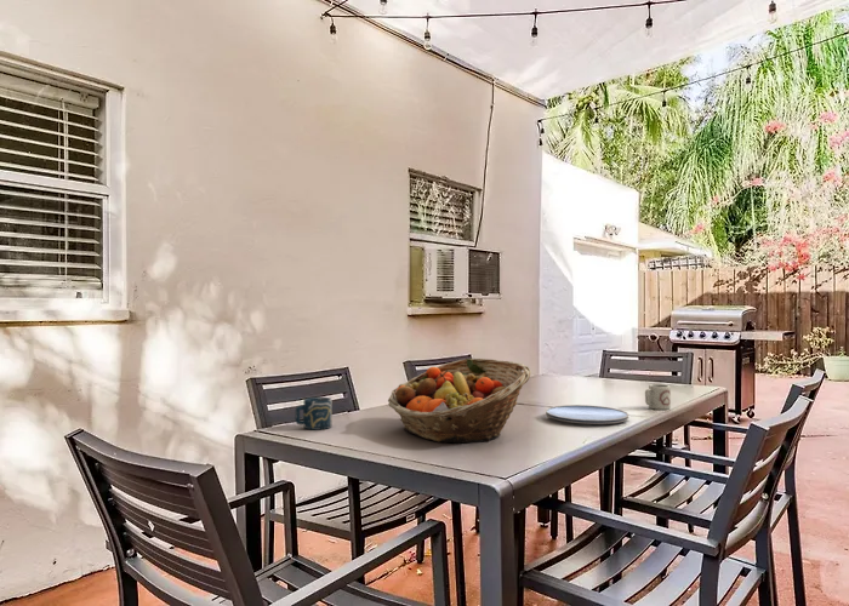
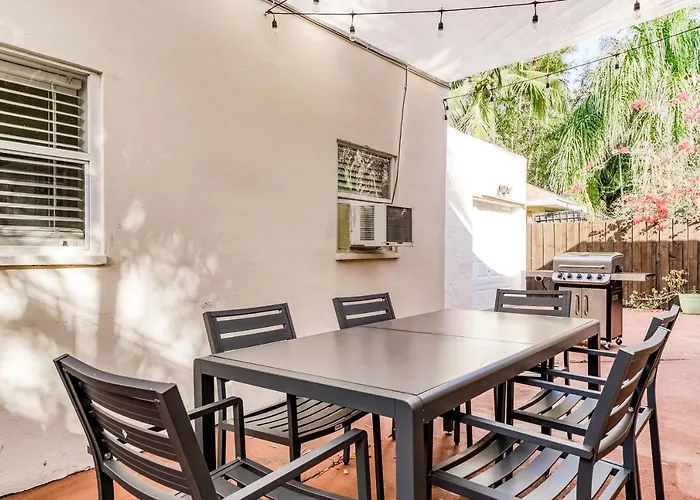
- cup (313, 413)
- fruit basket (457, 396)
- cup (656, 396)
- plate (586, 415)
